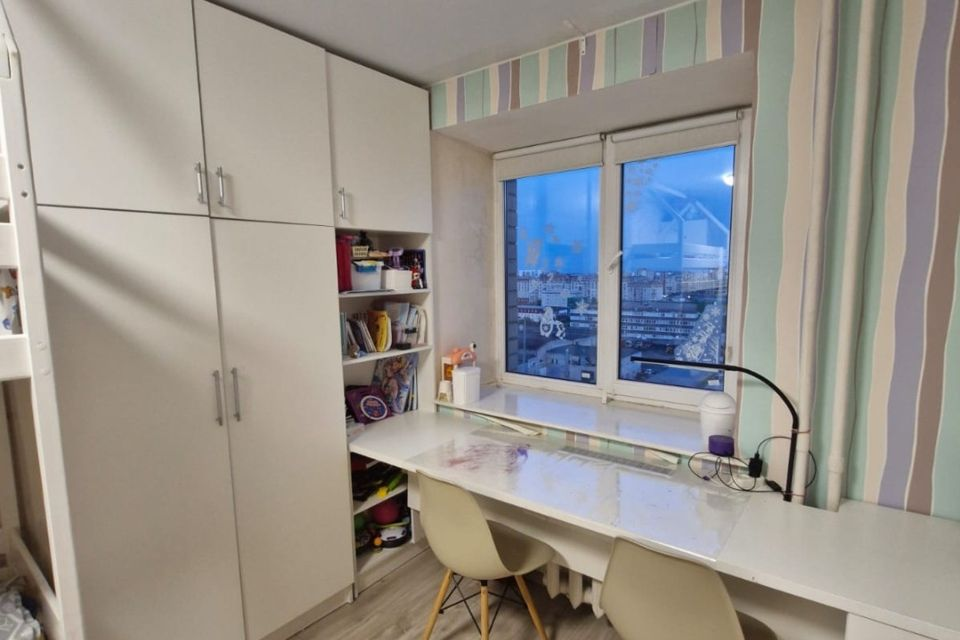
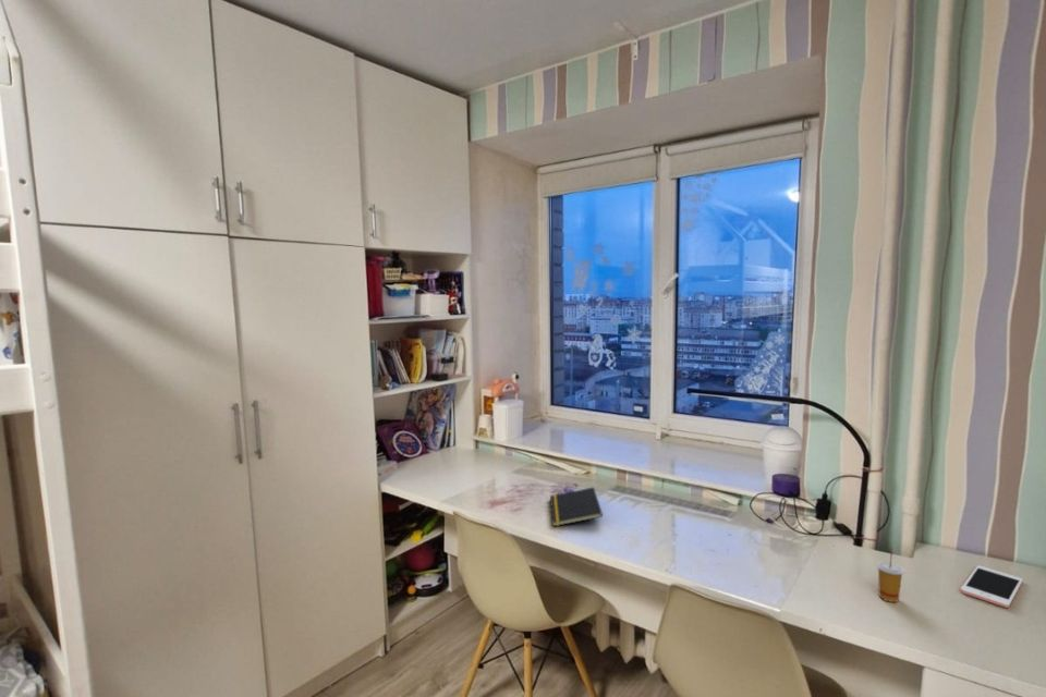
+ notepad (574, 505)
+ cell phone (992, 585)
+ drinking cup (889, 572)
